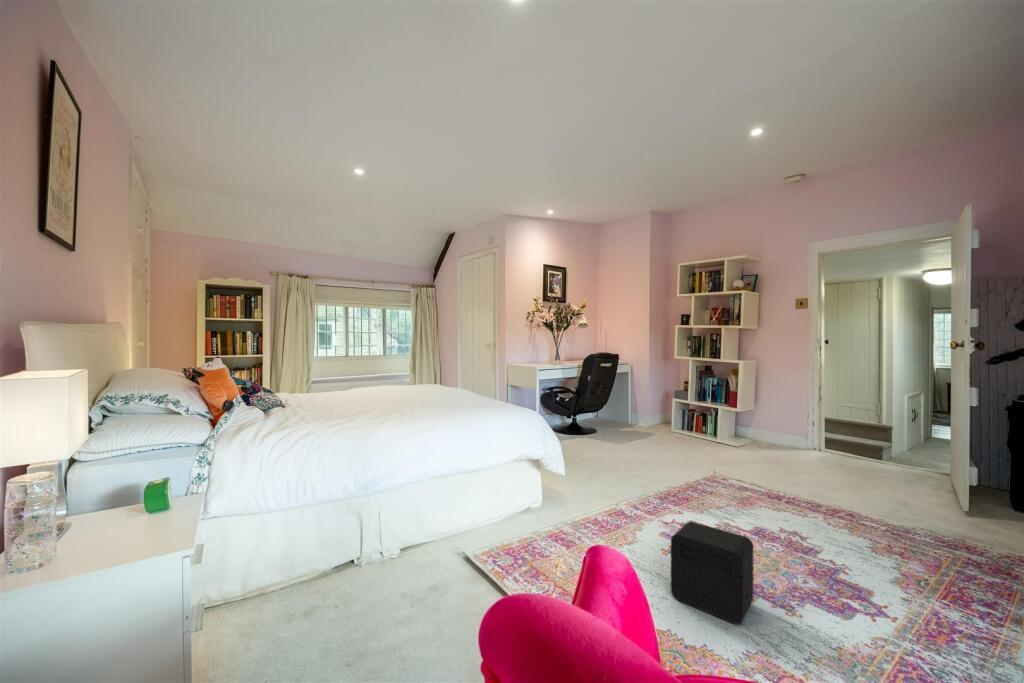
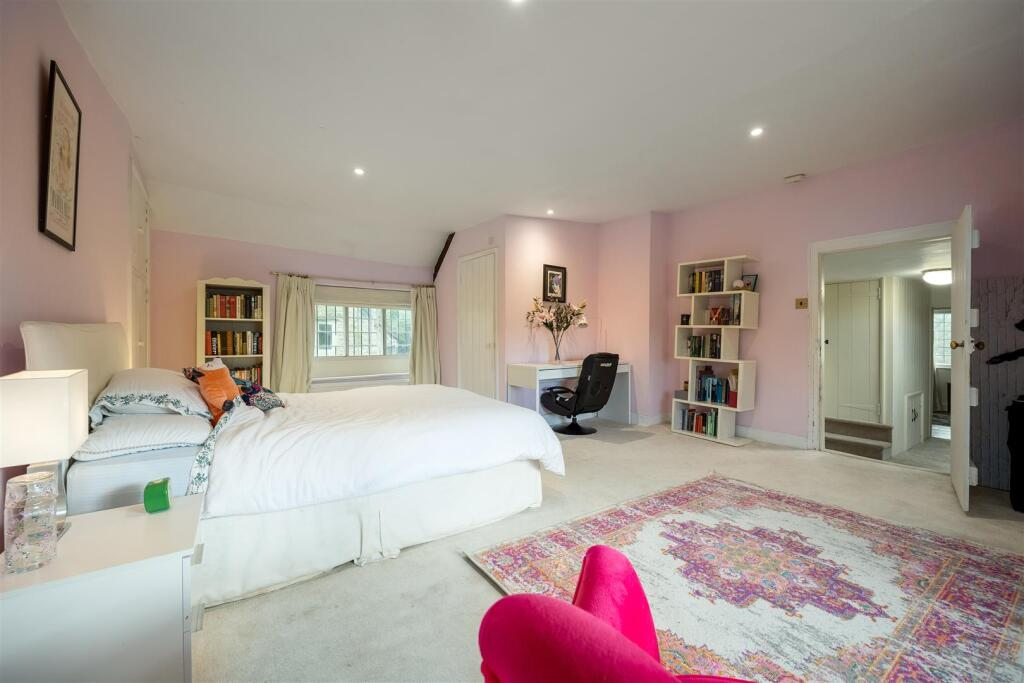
- air purifier (712, 567)
